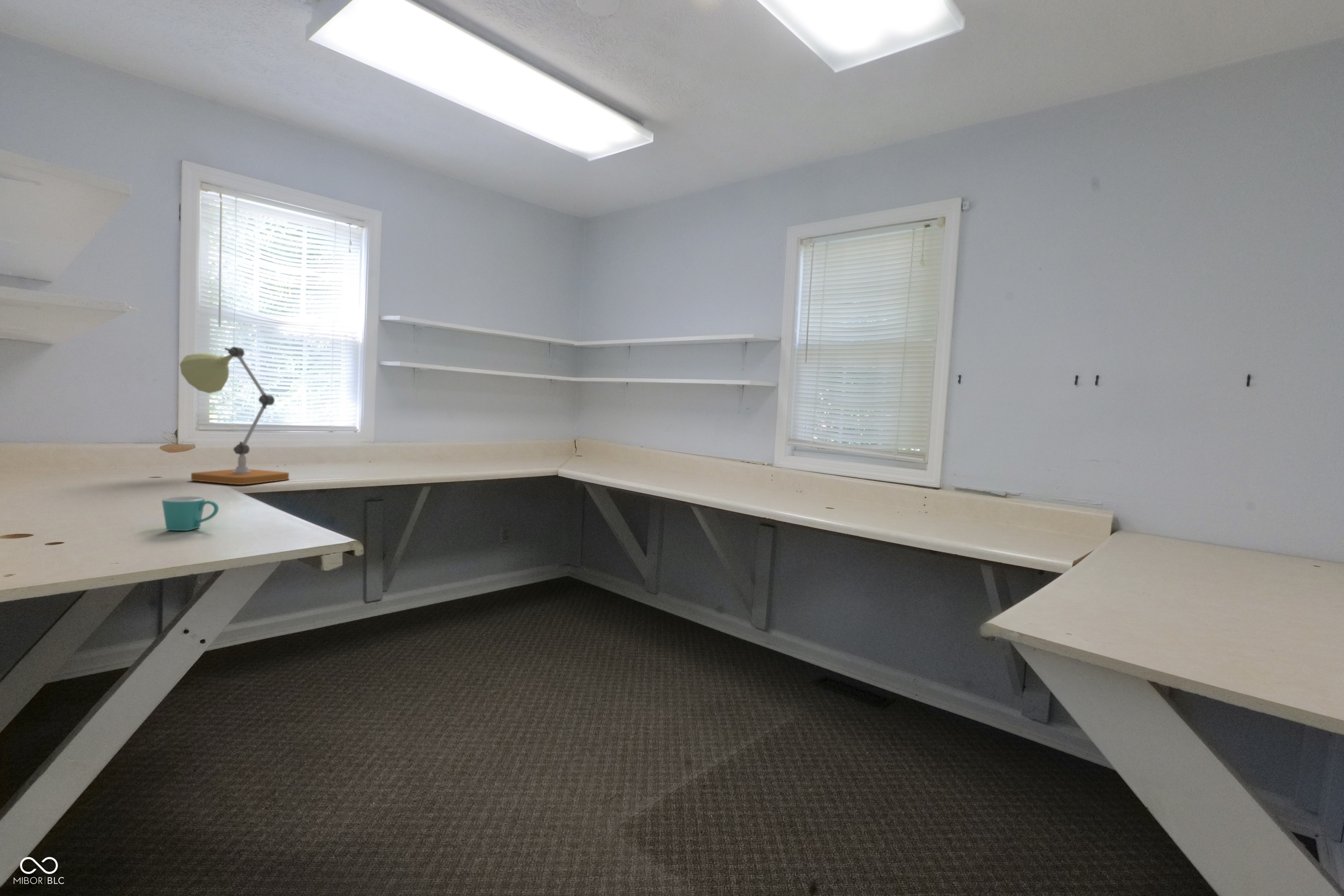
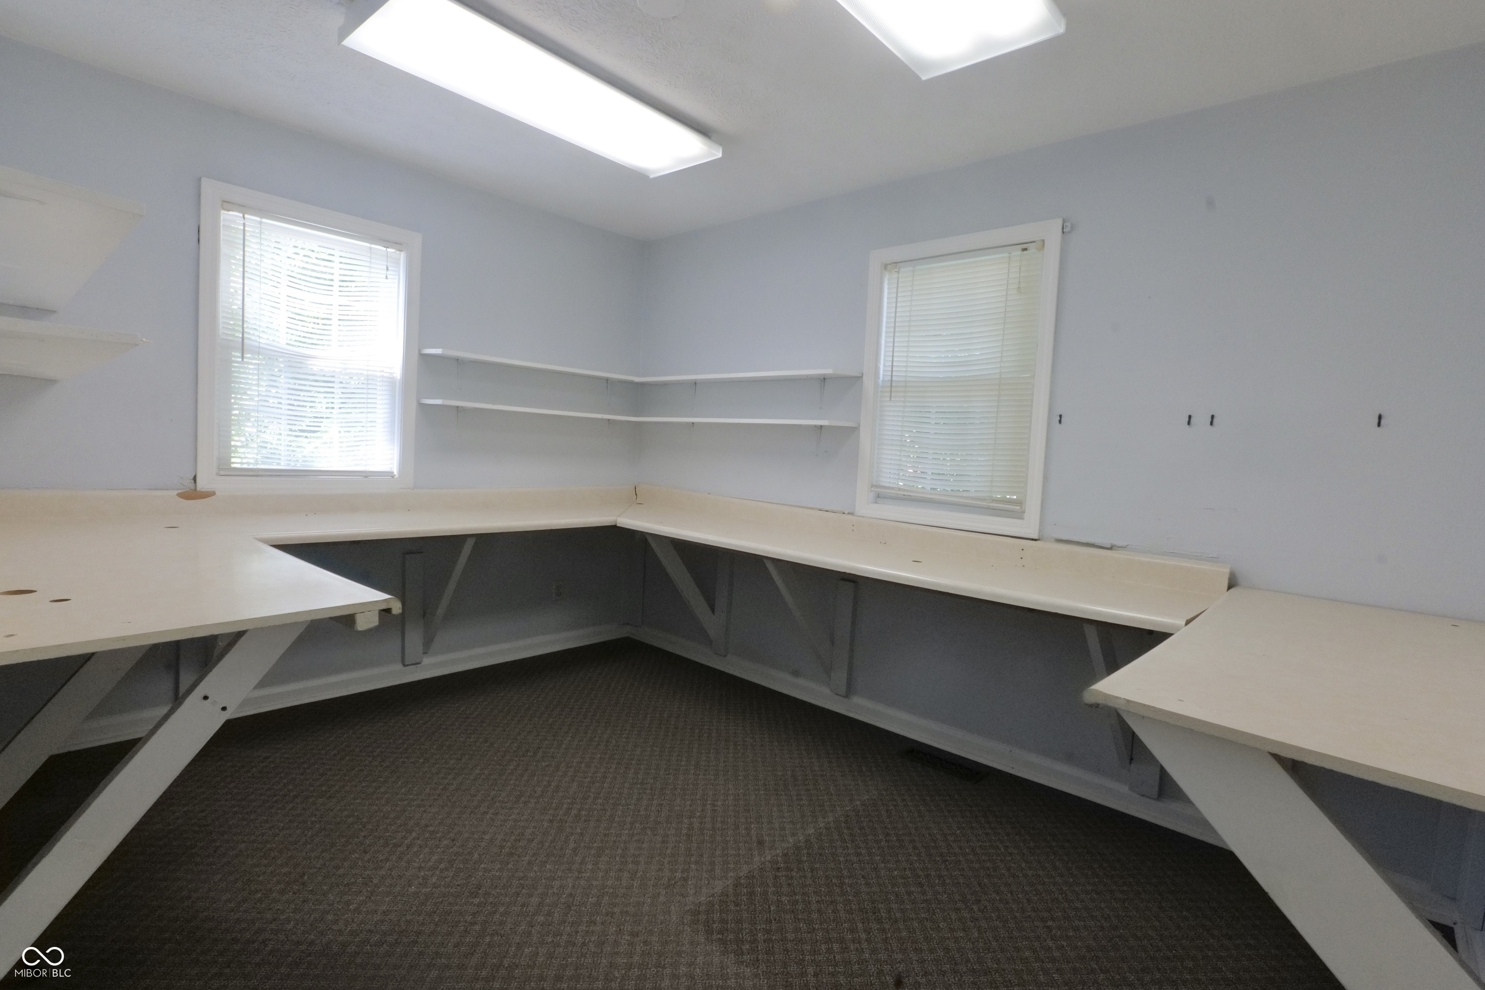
- desk lamp (252, 424)
- mug (192, 514)
